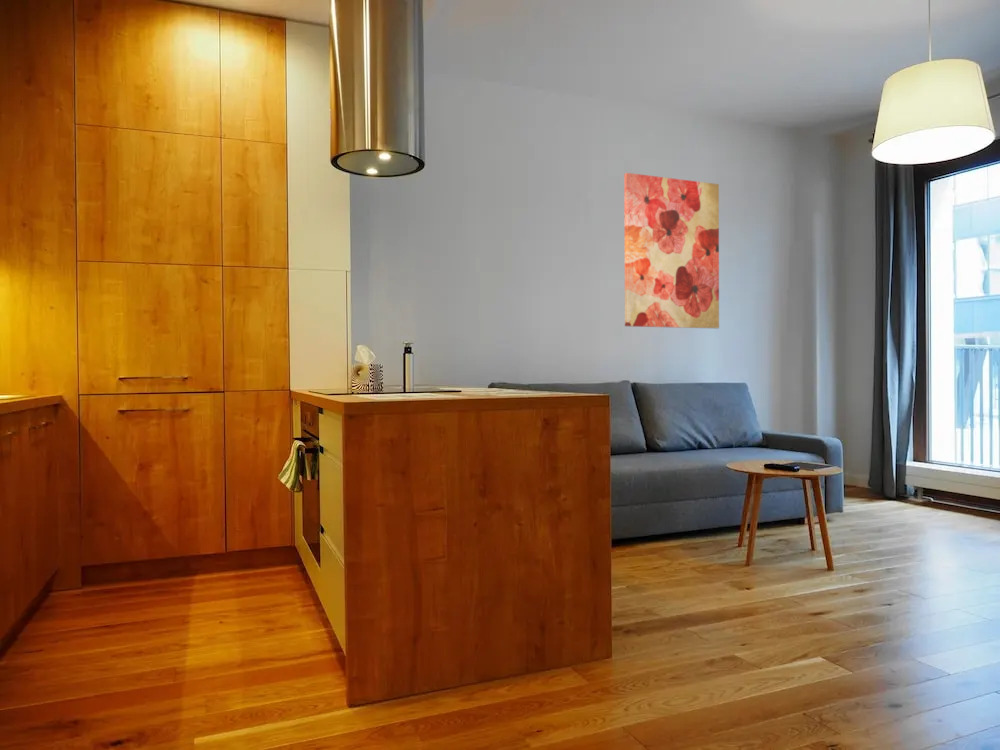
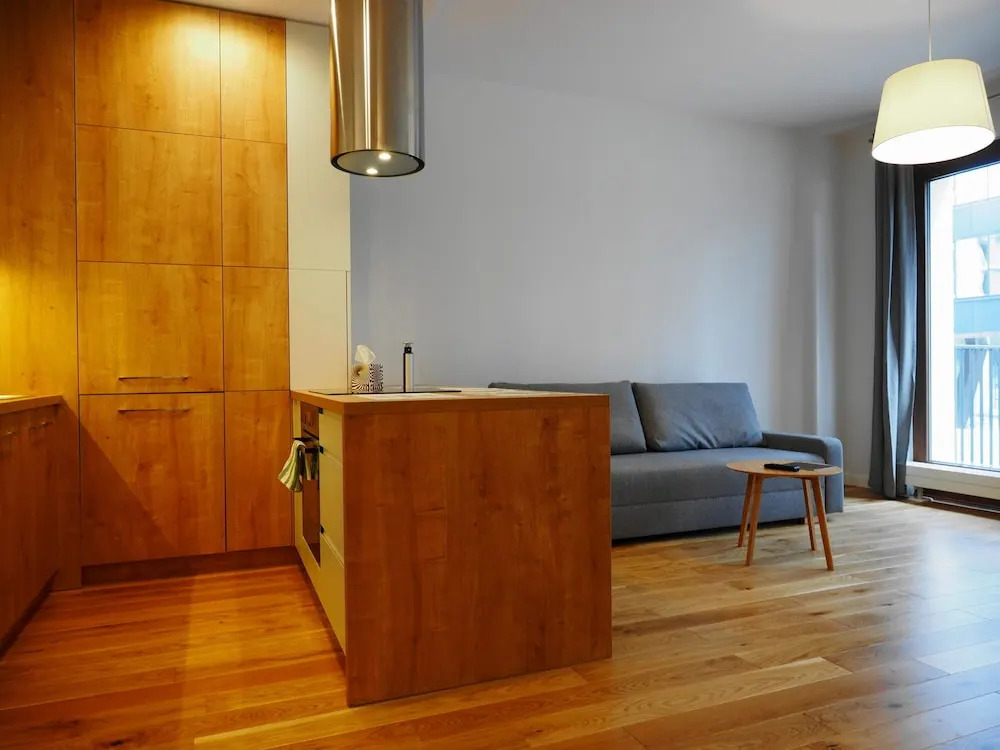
- wall art (673, 253)
